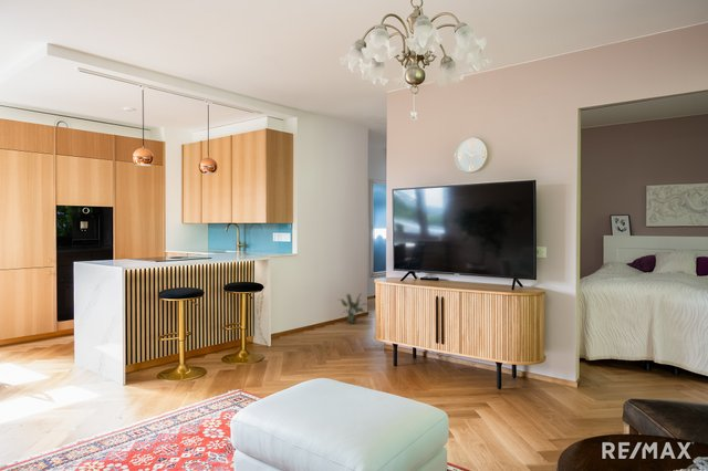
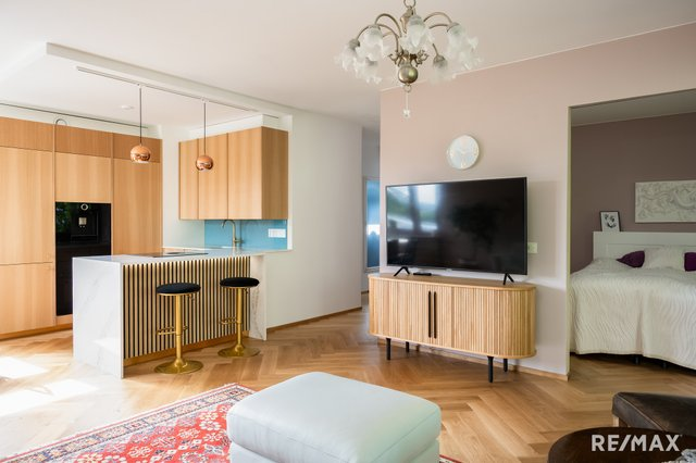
- potted plant (353, 308)
